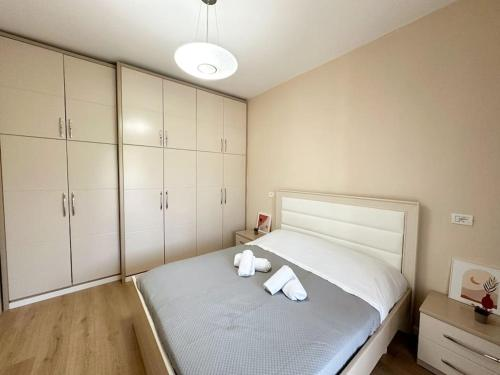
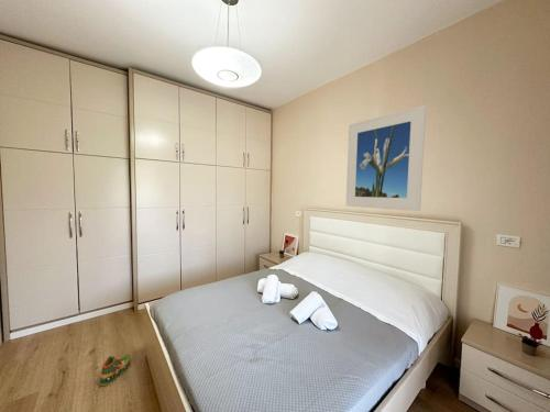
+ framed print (380, 163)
+ sneaker (116, 363)
